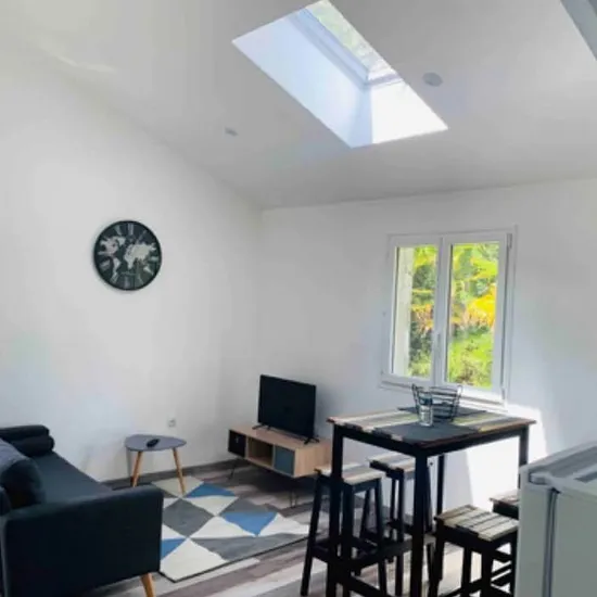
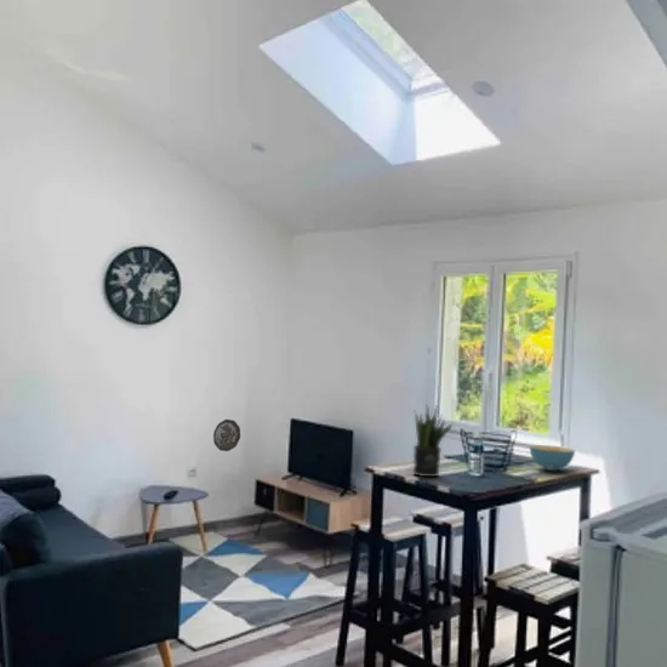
+ decorative plate (226, 434)
+ potted plant (431, 439)
+ cereal bowl (551, 458)
